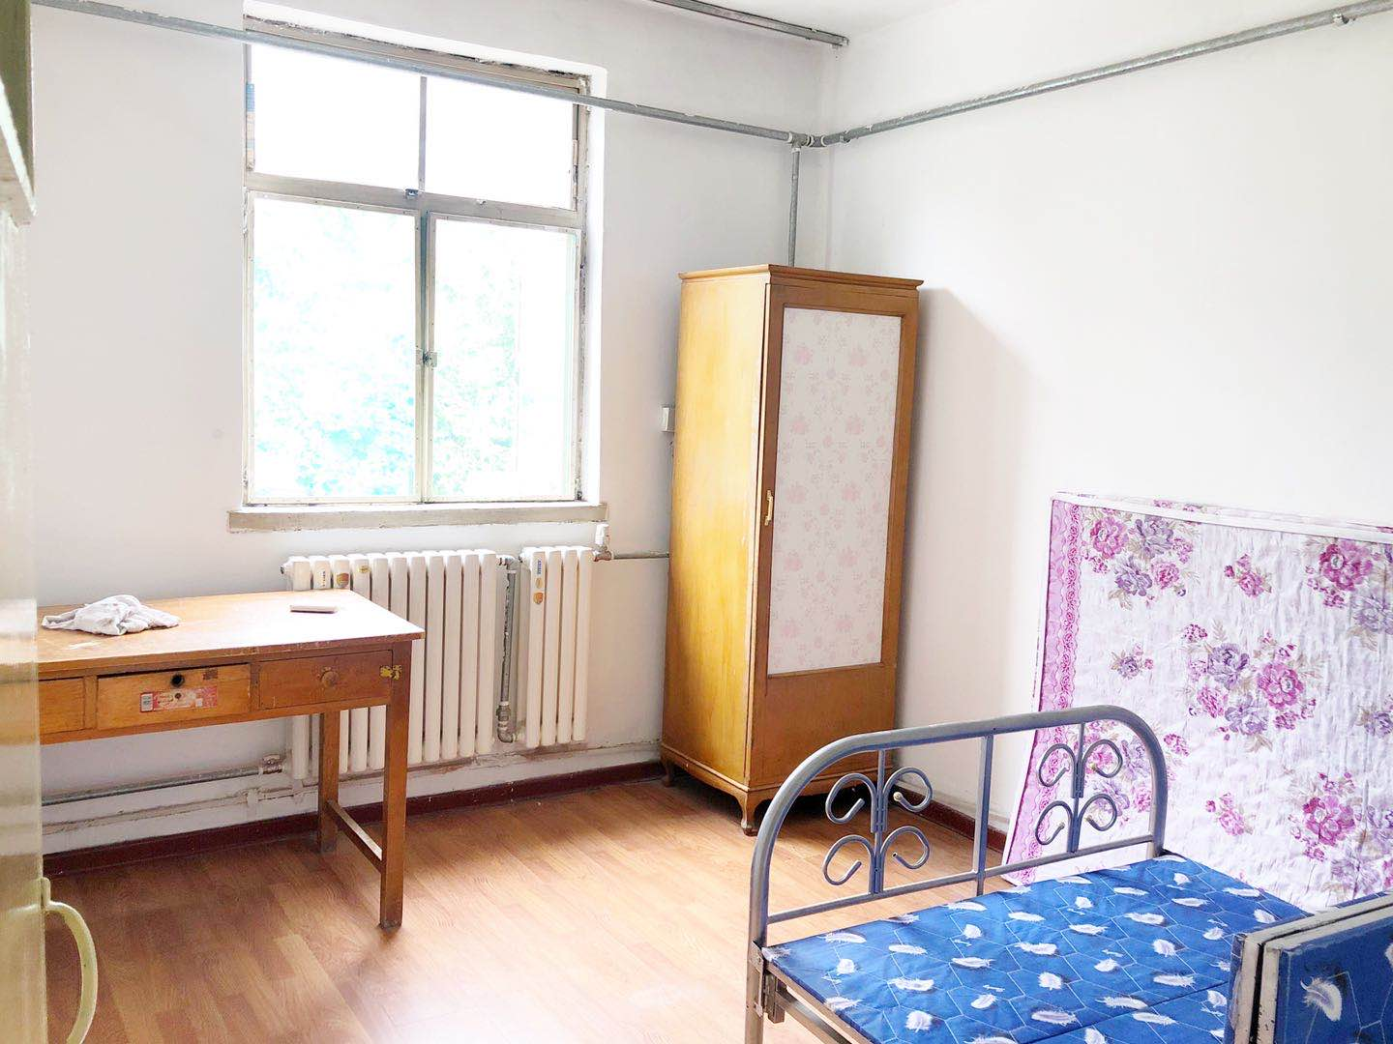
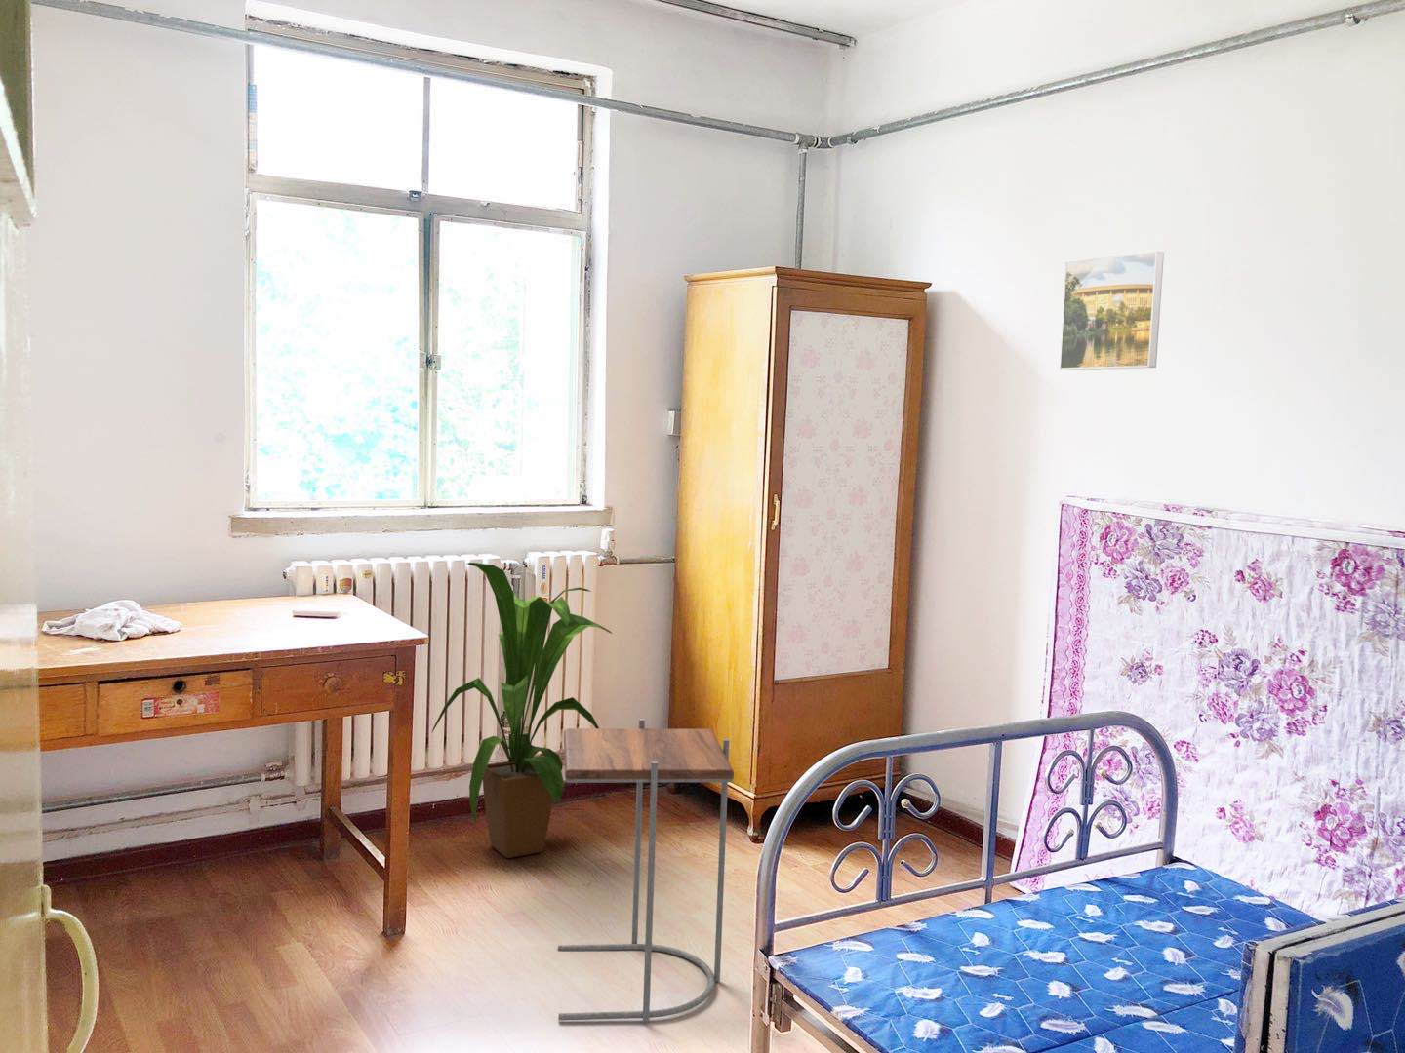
+ house plant (541, 699)
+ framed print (1110, 313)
+ side table (639, 861)
